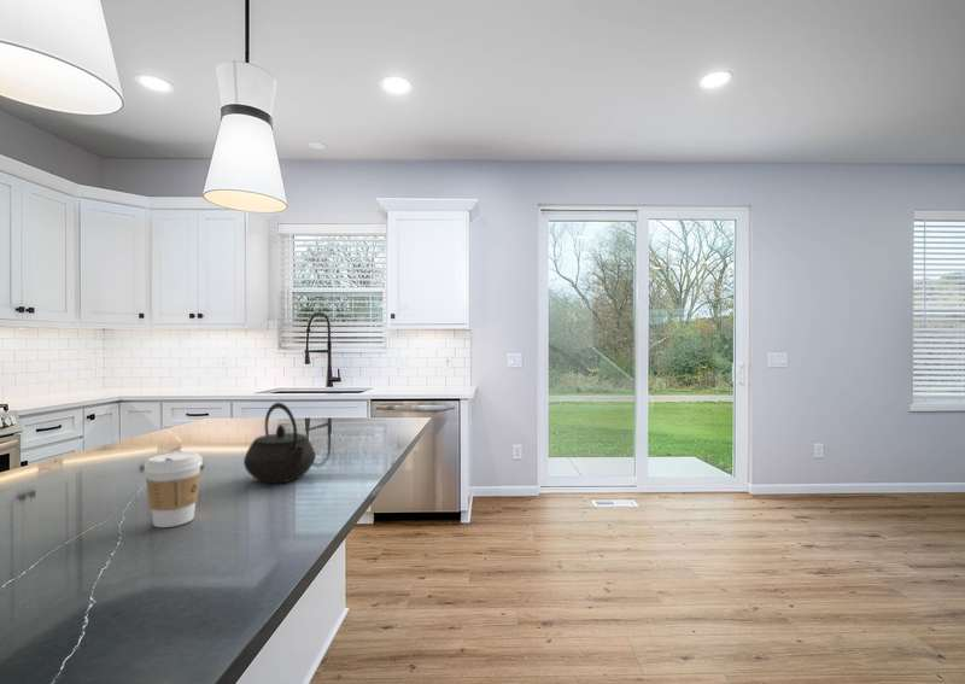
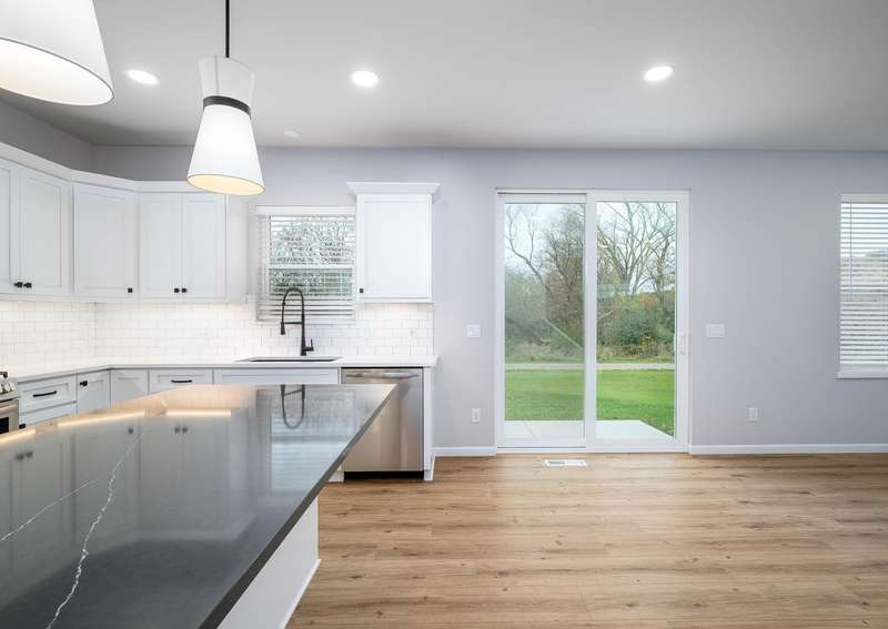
- kettle (282, 440)
- coffee cup (174, 487)
